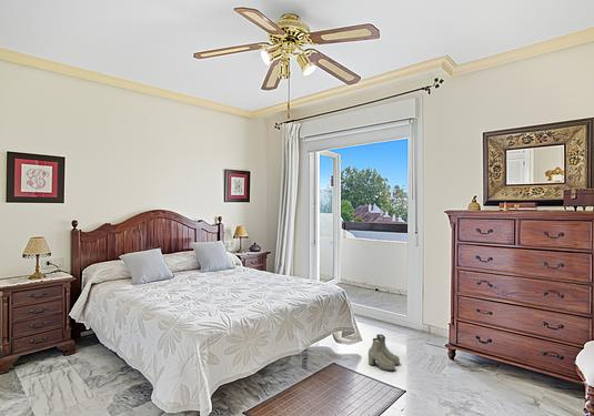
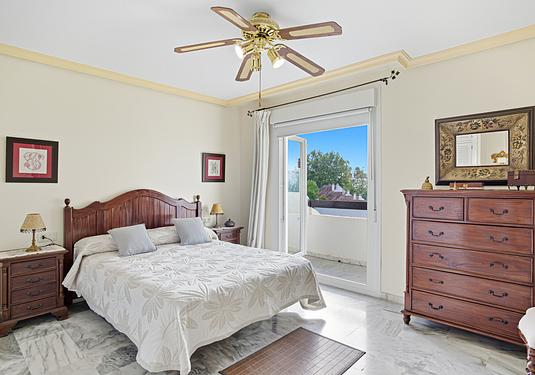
- boots (383, 351)
